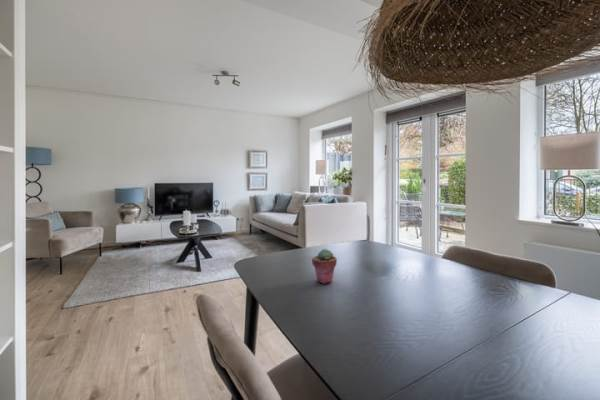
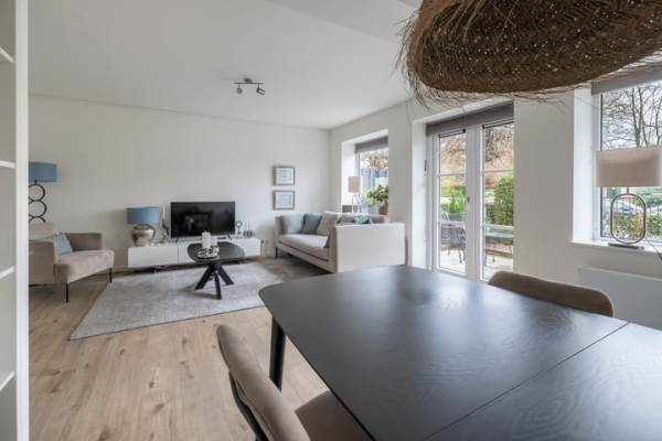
- potted succulent (324, 264)
